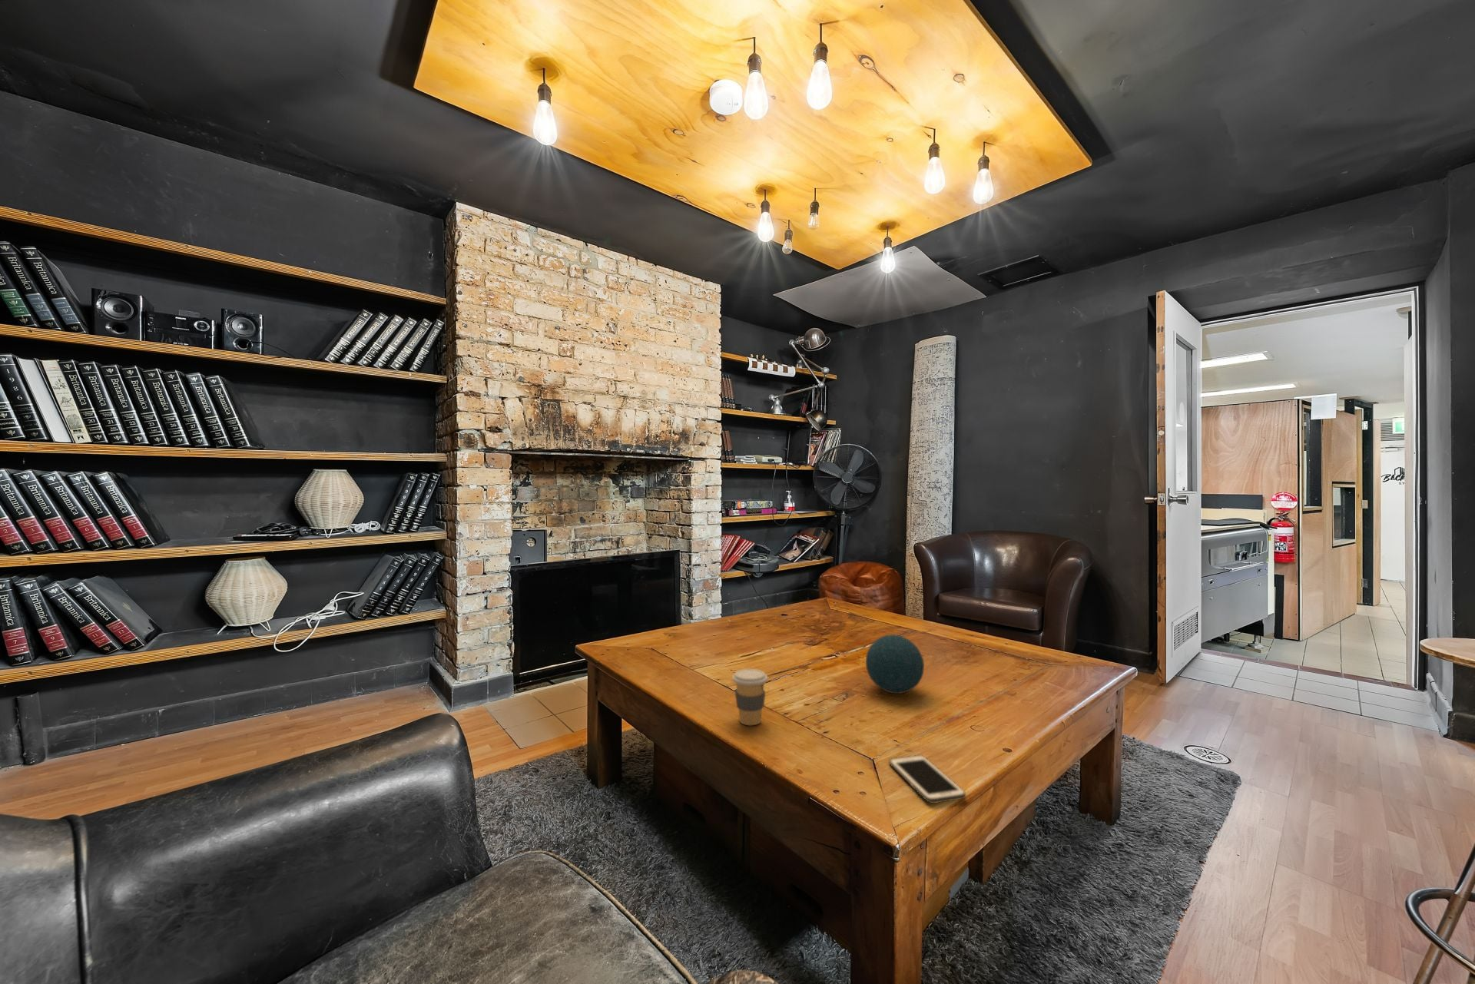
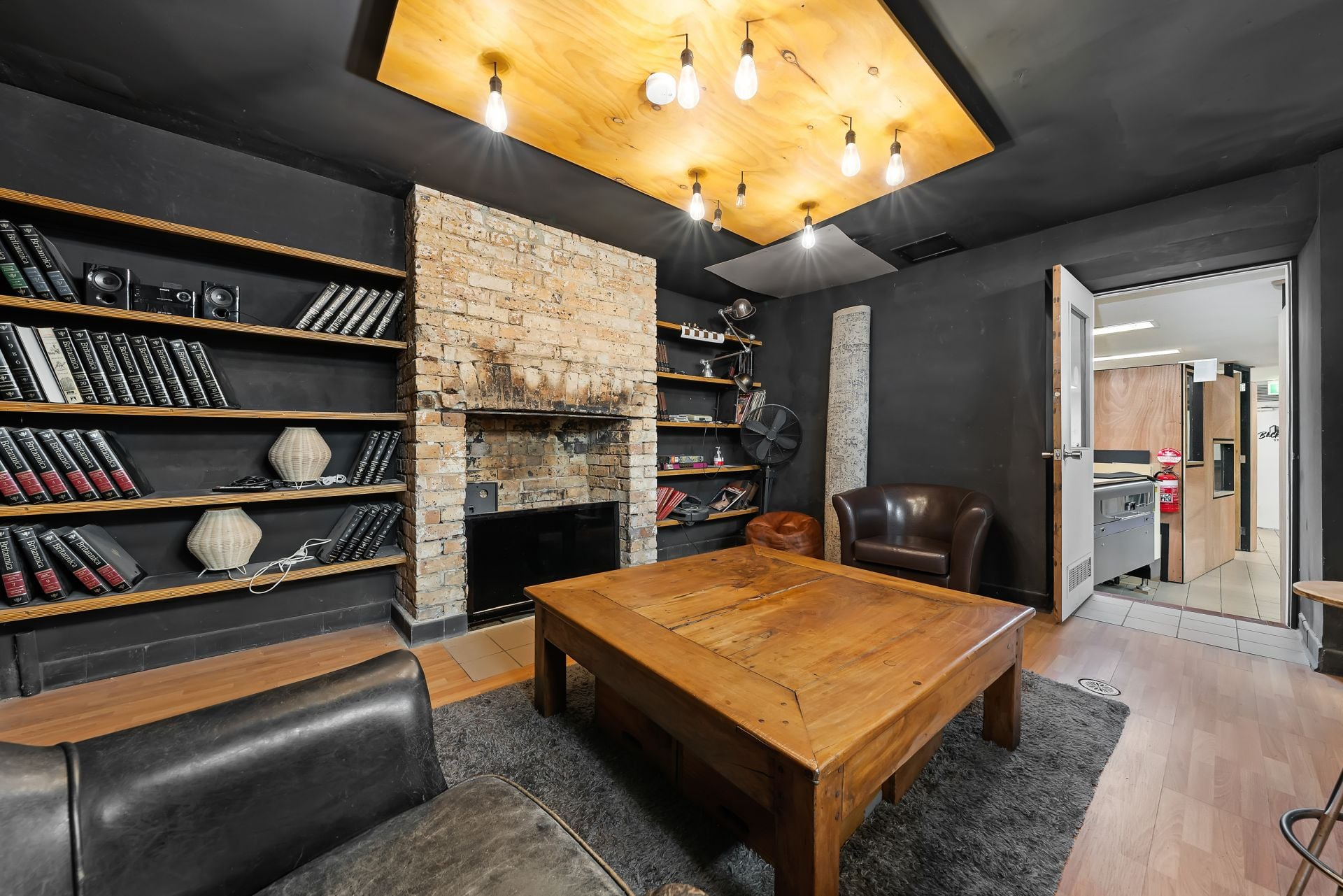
- decorative orb (894, 663)
- cell phone (925, 778)
- coffee cup (750, 696)
